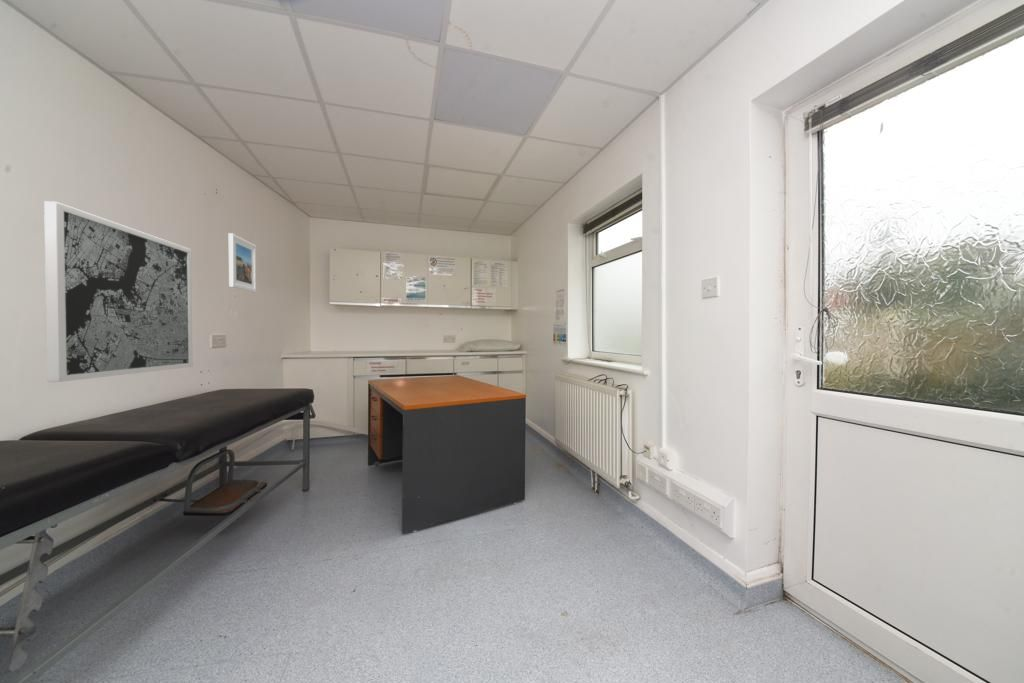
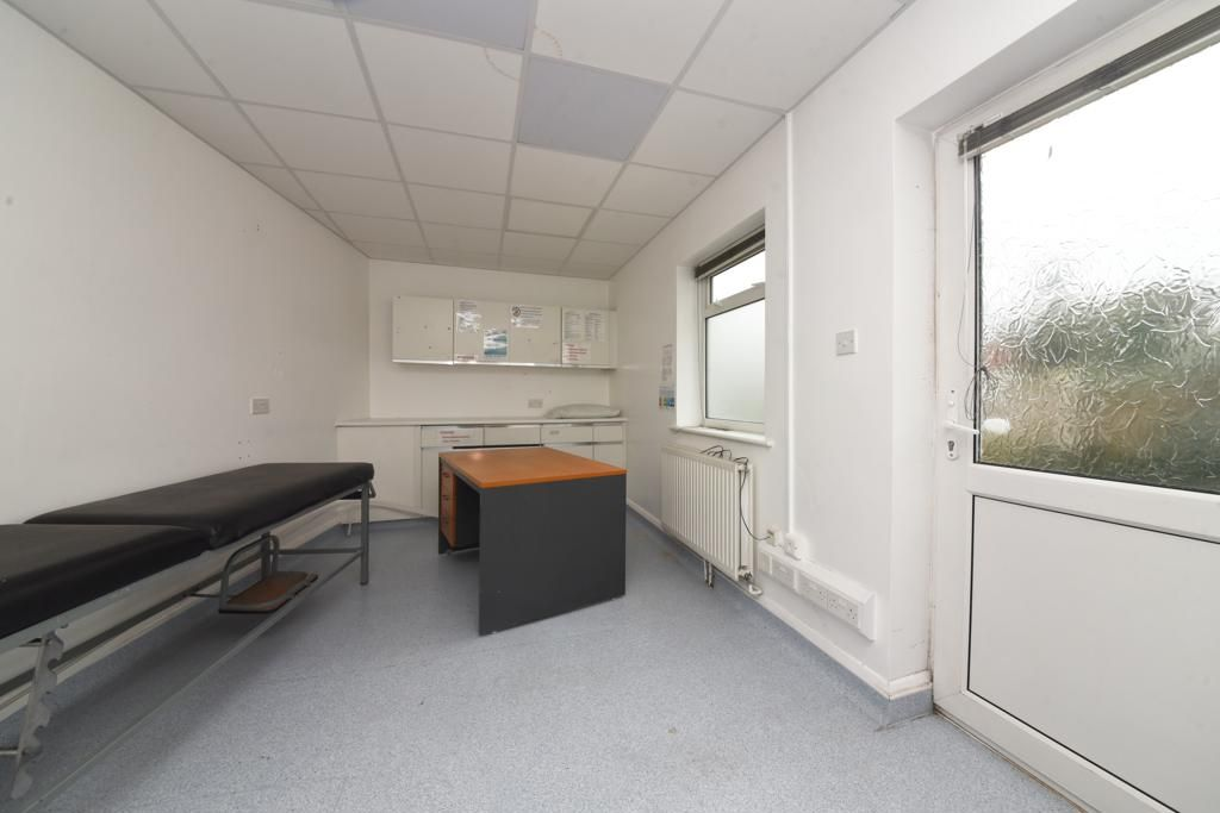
- wall art (133, 301)
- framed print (243, 264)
